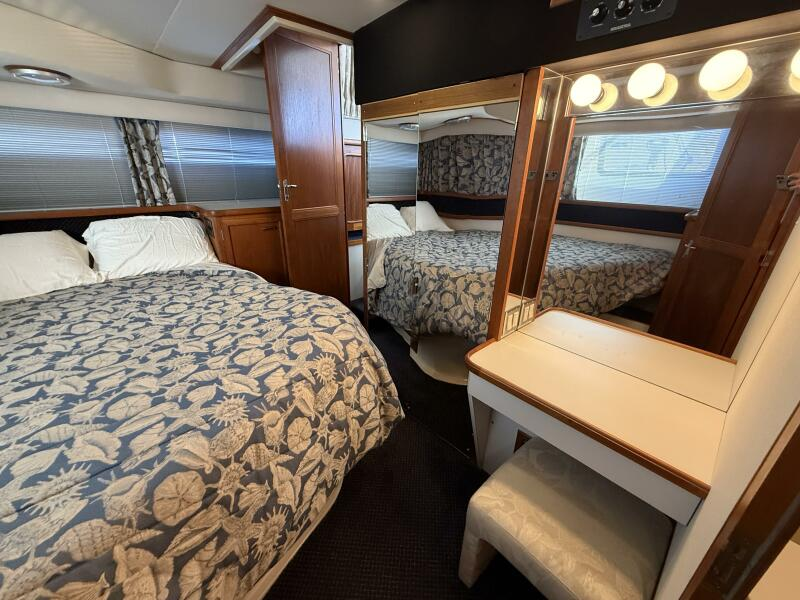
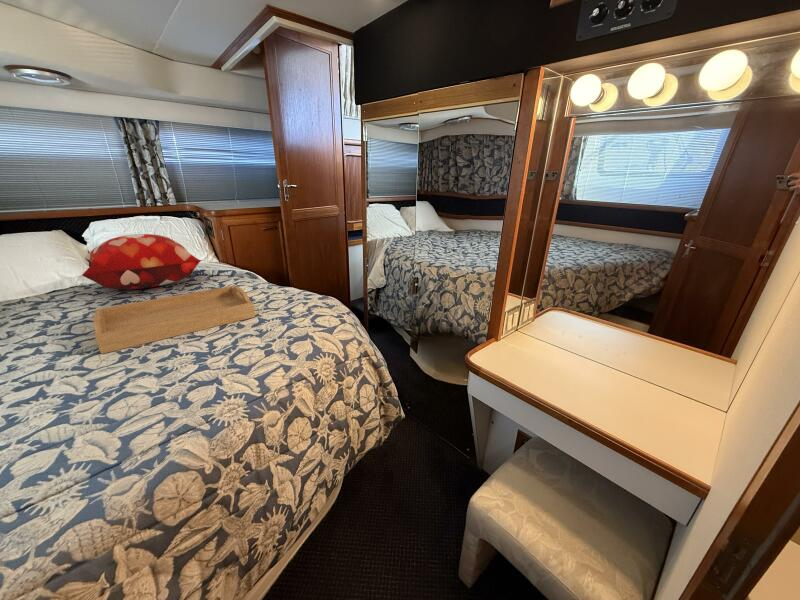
+ serving tray (179, 310)
+ decorative pillow (144, 259)
